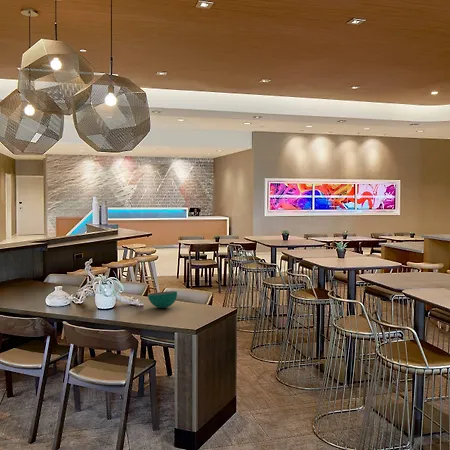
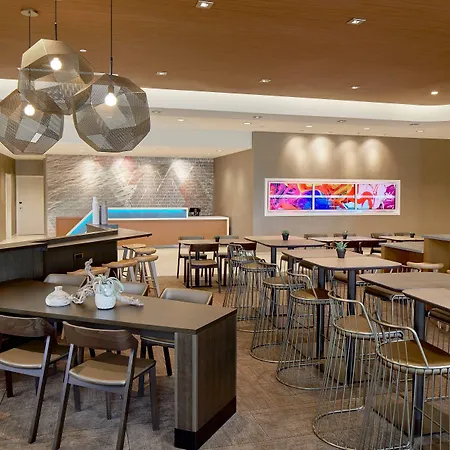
- bowl (162, 299)
